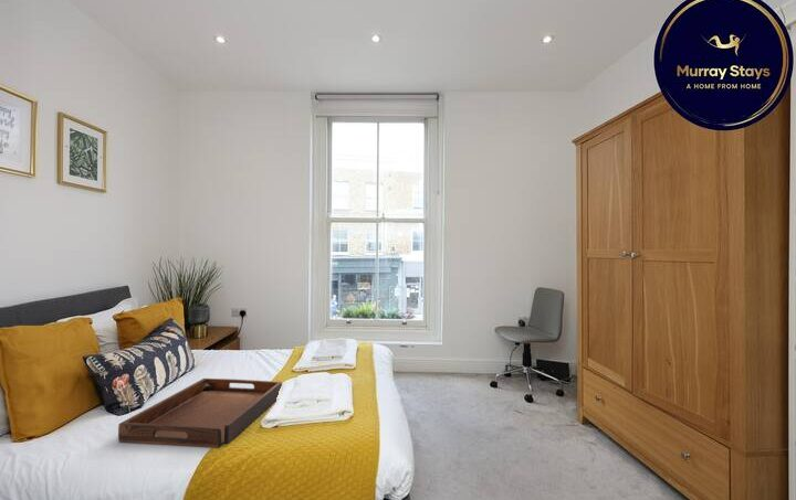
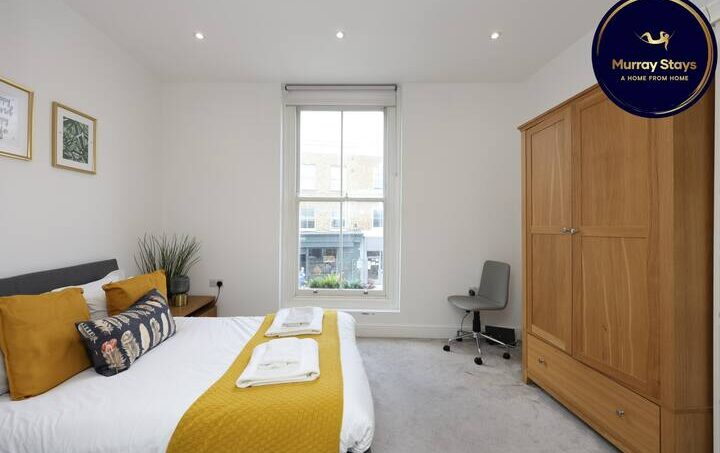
- serving tray (211, 407)
